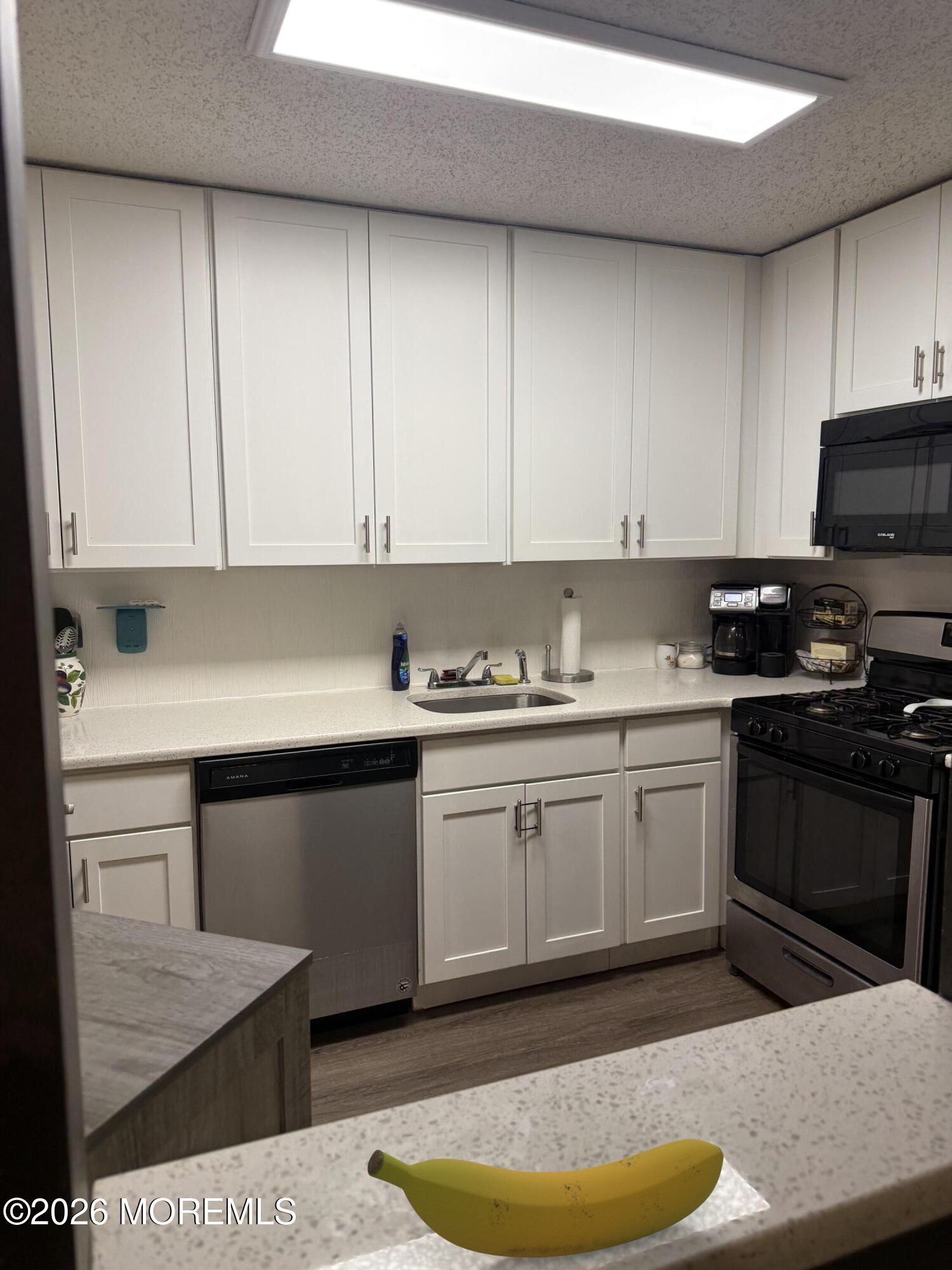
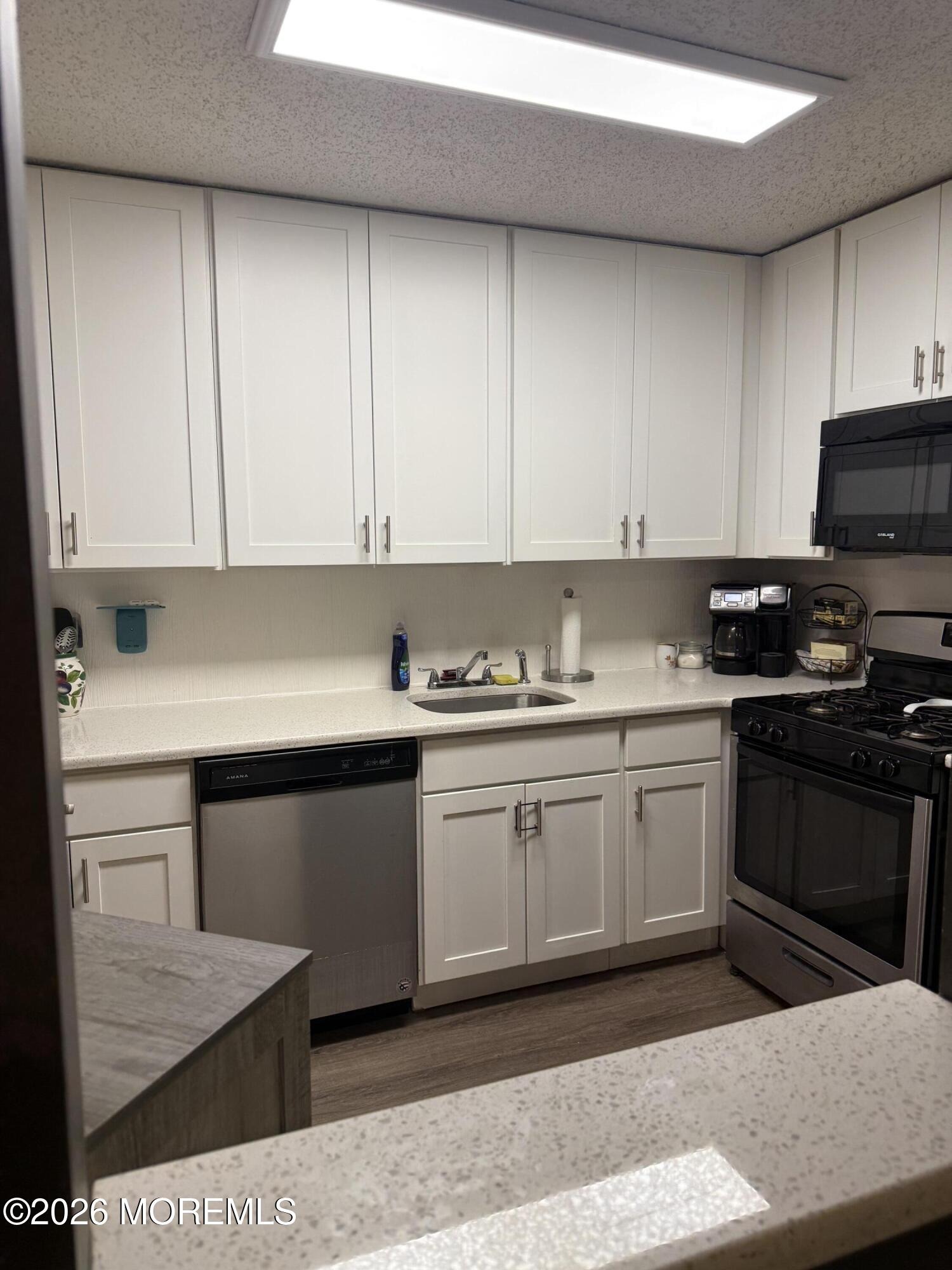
- banana (554, 1184)
